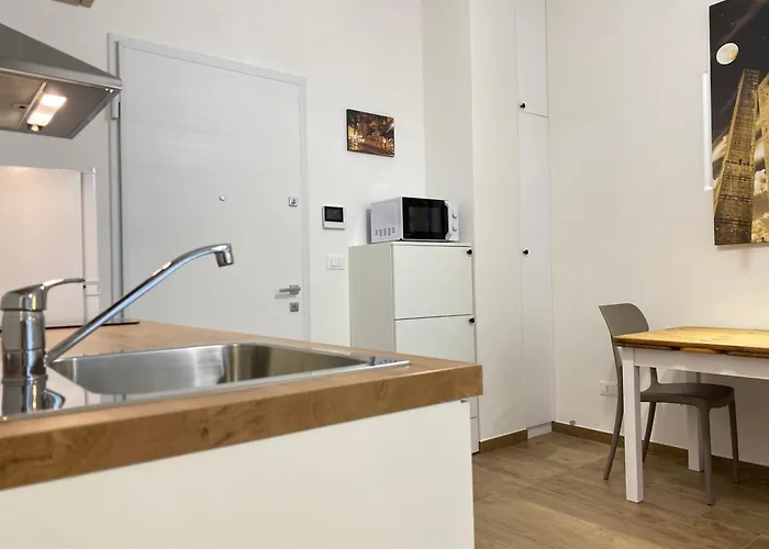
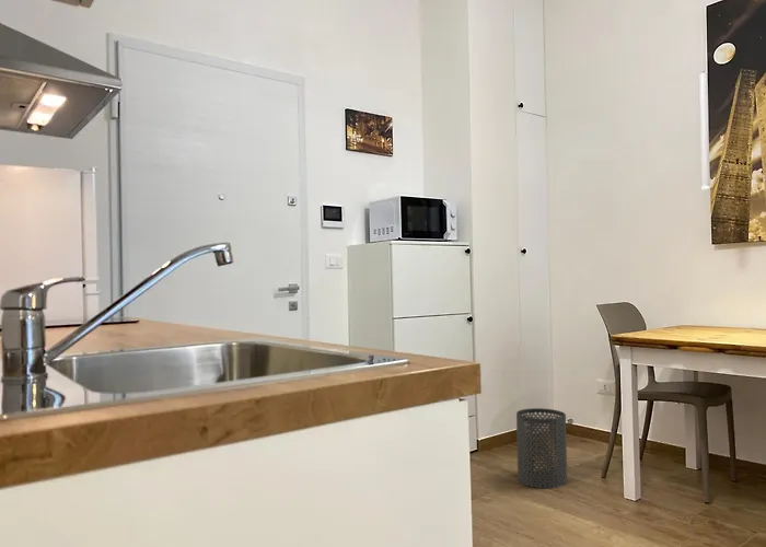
+ trash can (541, 446)
